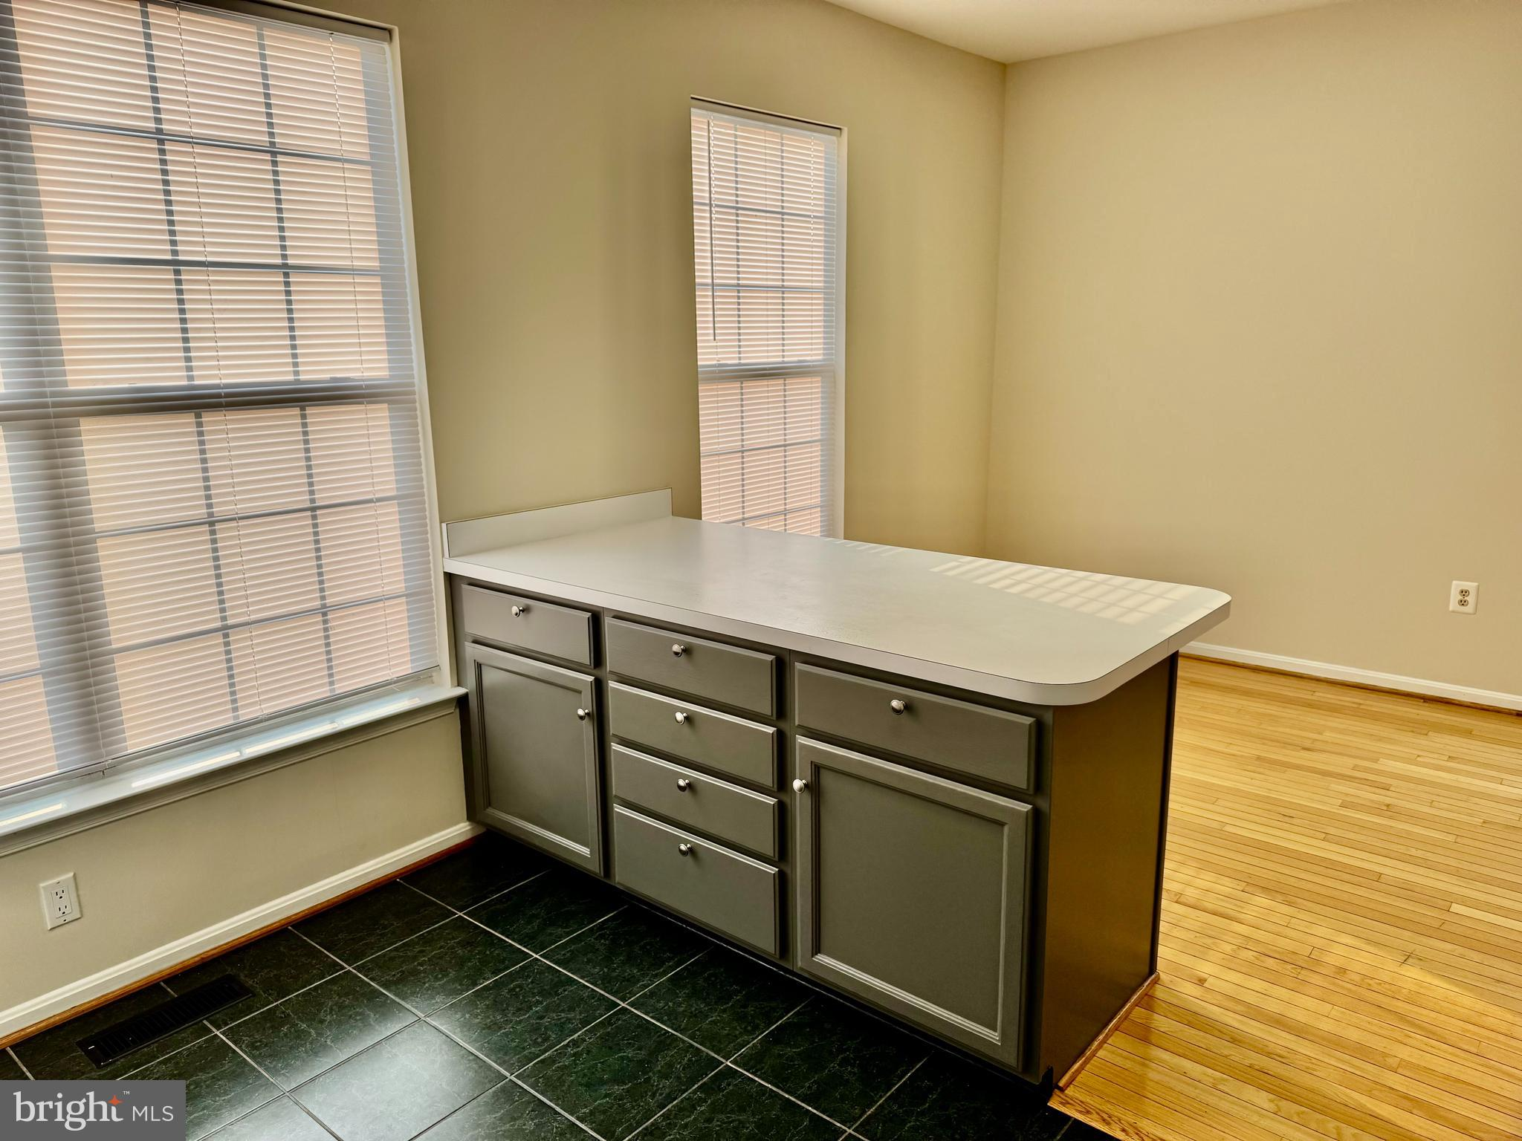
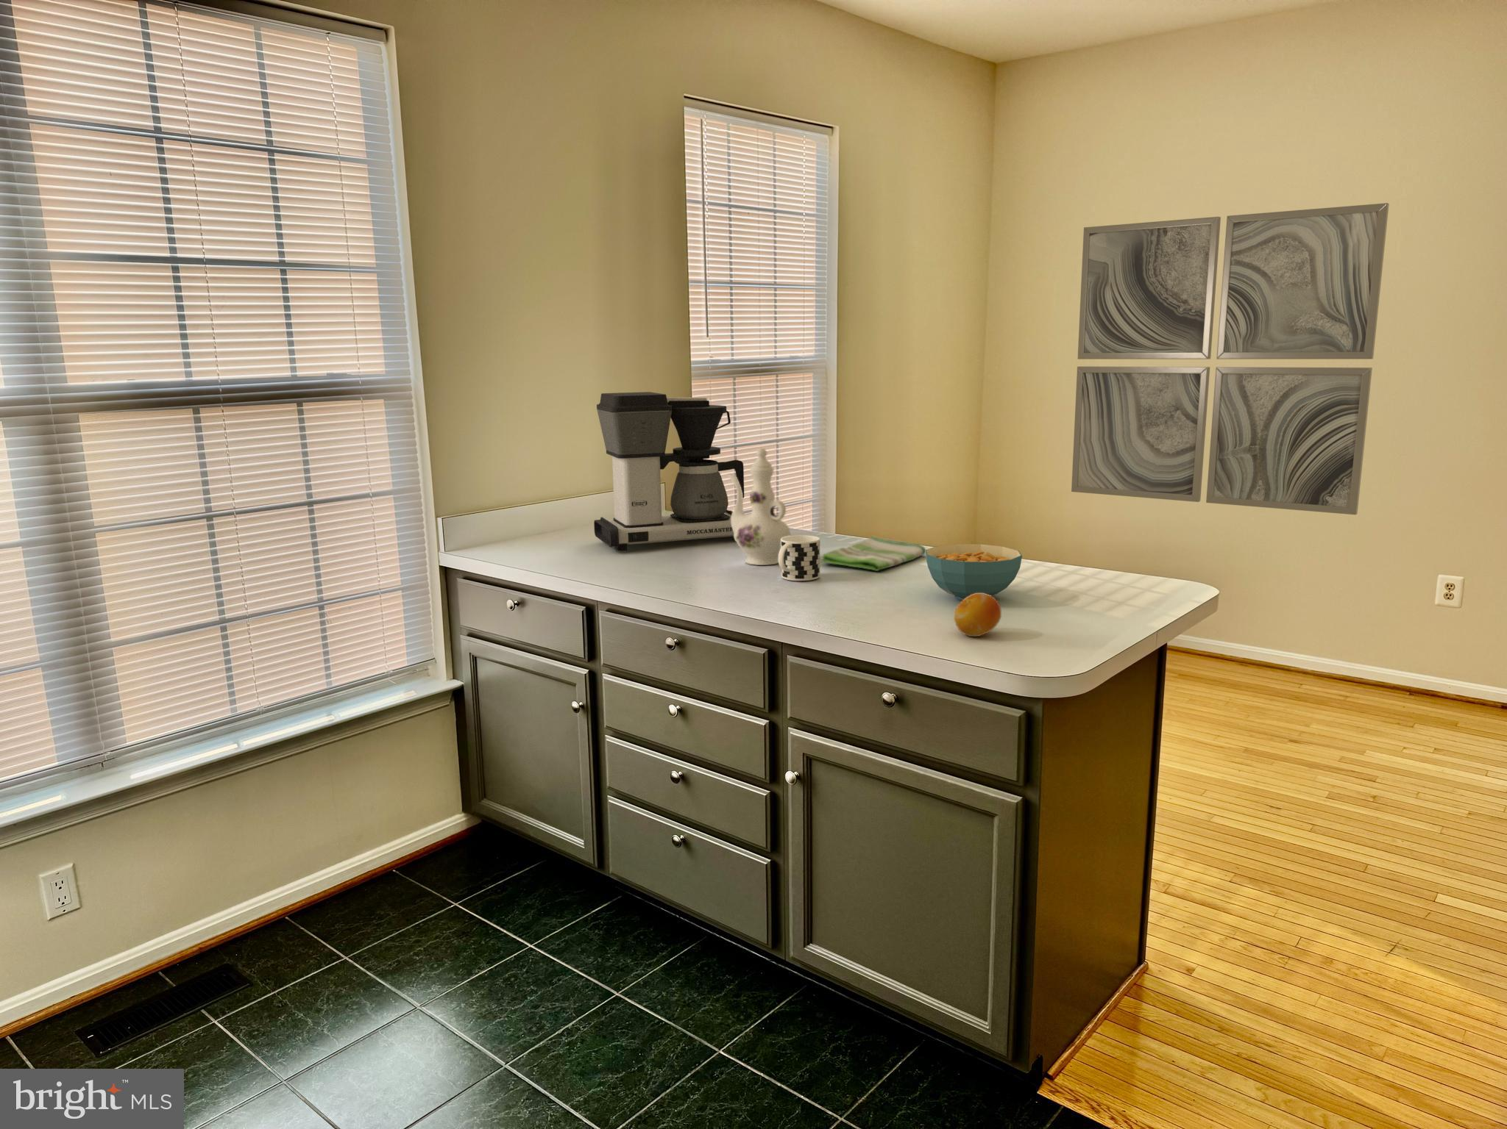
+ cereal bowl (972, 575)
+ fruit (978, 614)
+ dish towel (875, 553)
+ wall art (1216, 358)
+ coffee maker (675, 463)
+ cup (796, 559)
+ chinaware (756, 504)
